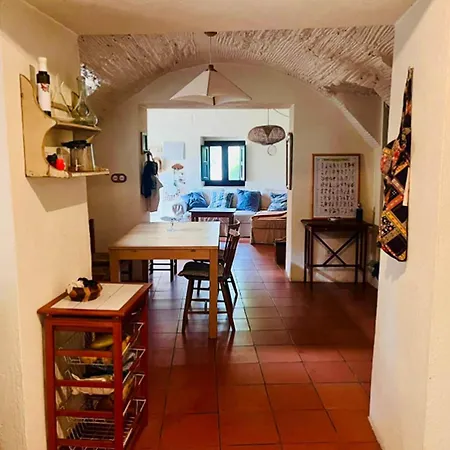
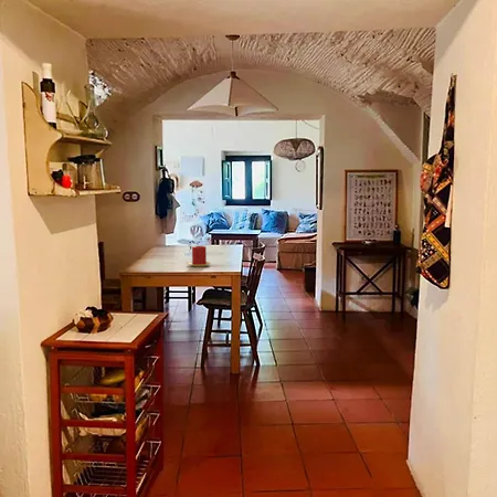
+ candle (199, 255)
